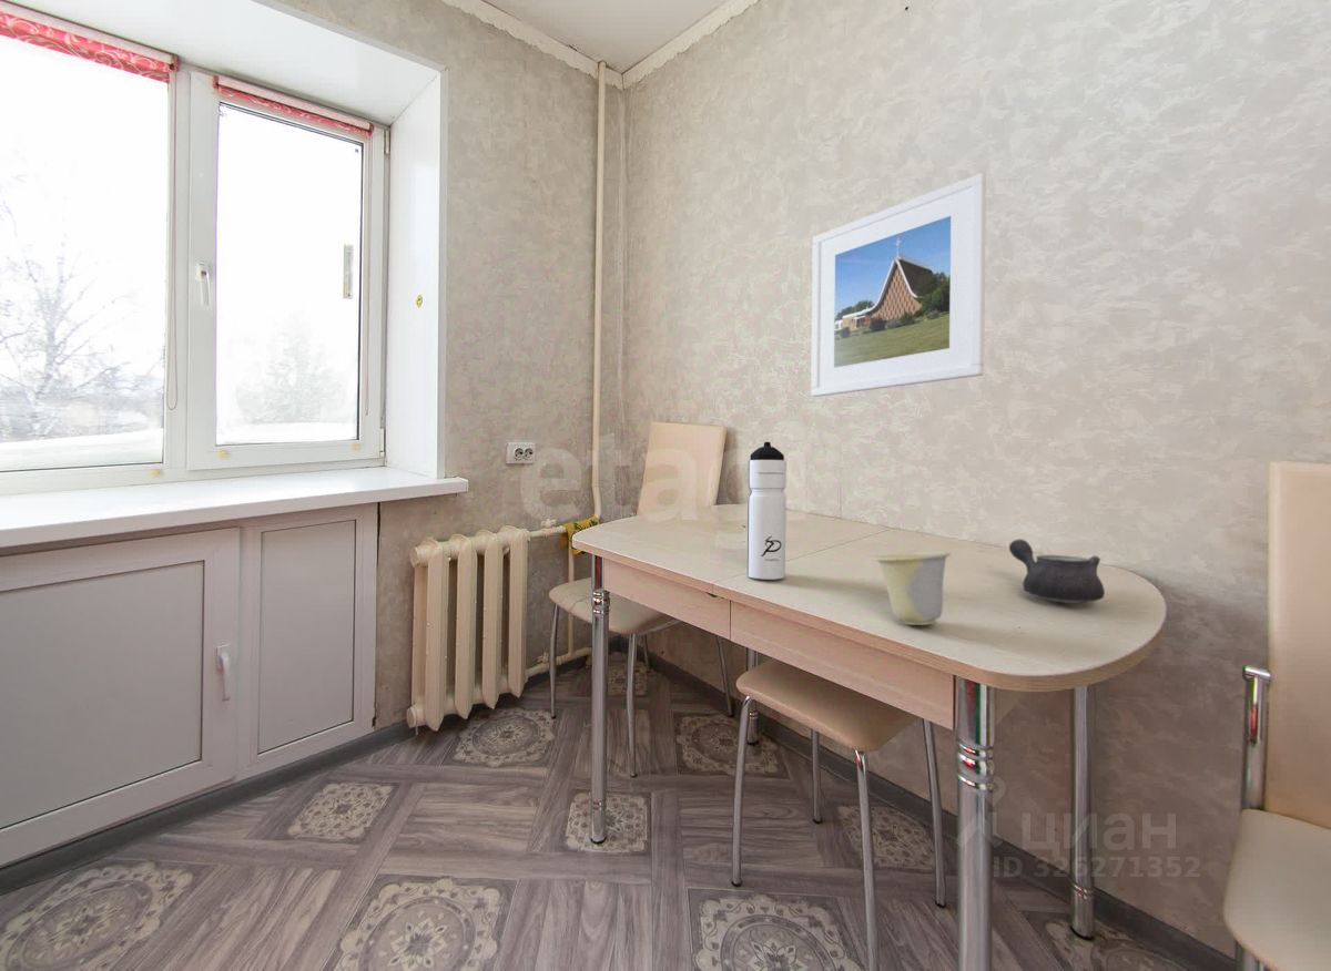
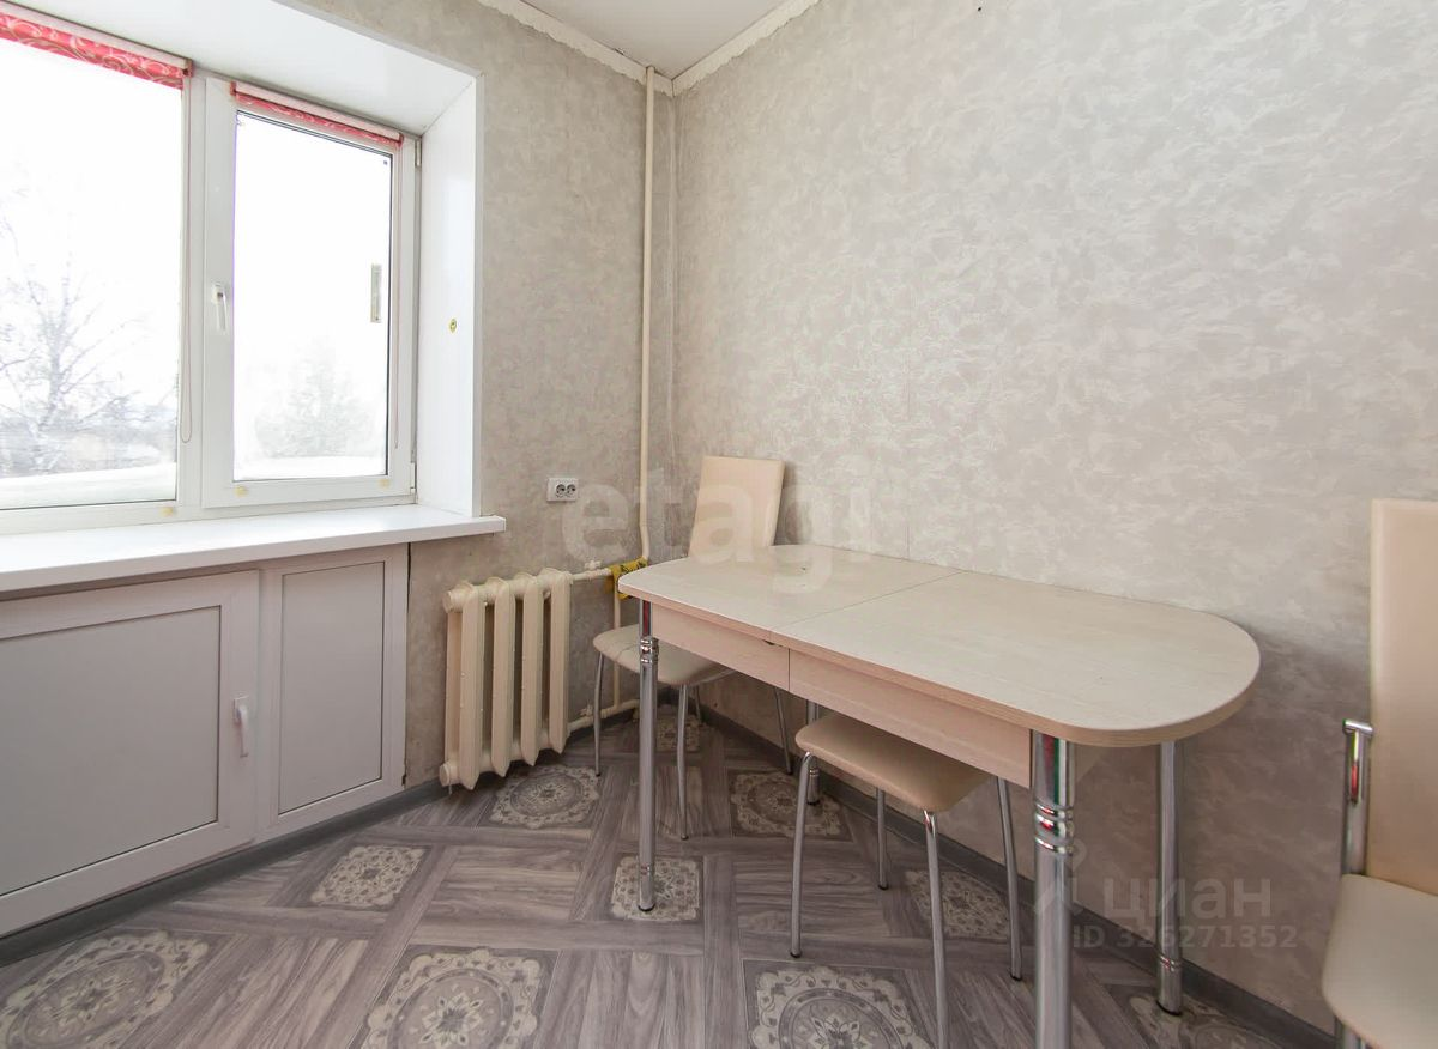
- teapot (1051, 569)
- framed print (888, 298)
- cup (910, 585)
- water bottle (766, 509)
